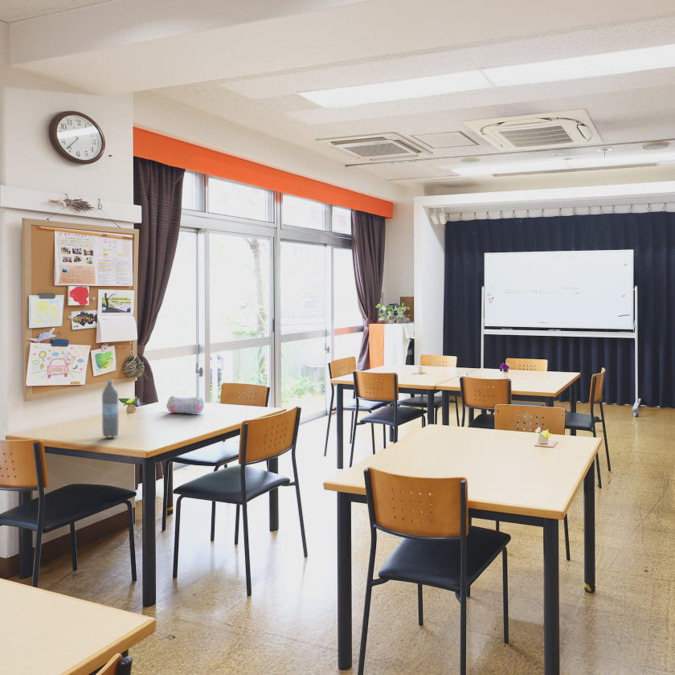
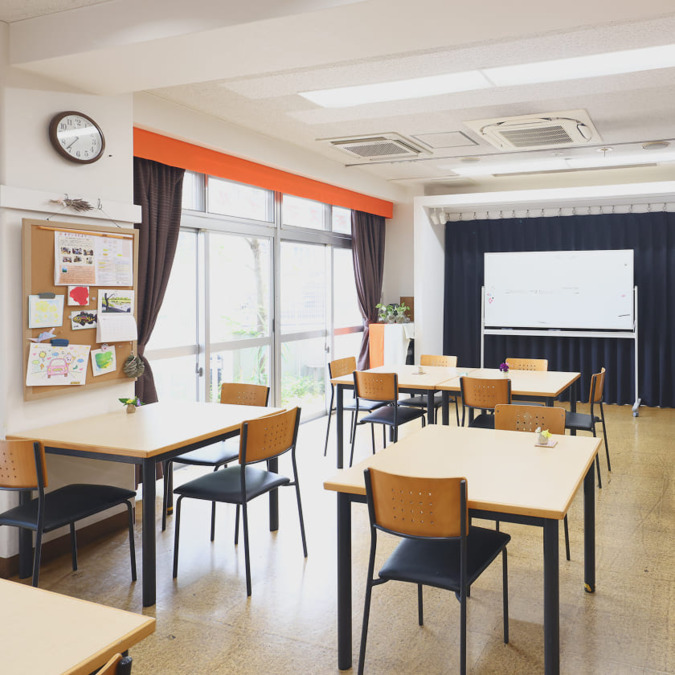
- pencil case (185, 404)
- water bottle (110, 408)
